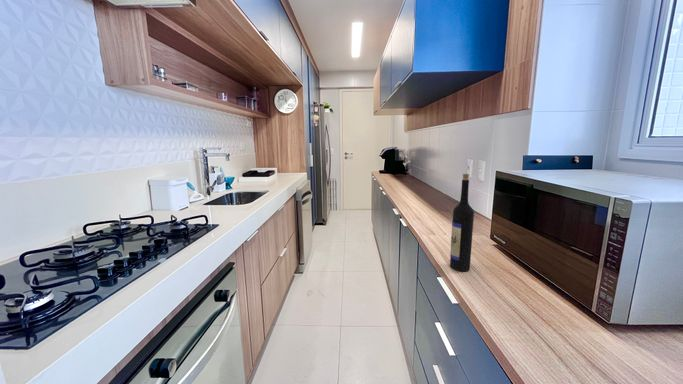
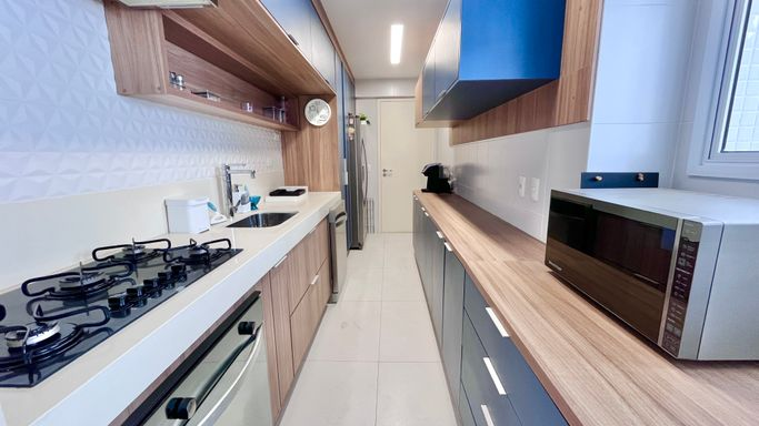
- wine bottle (462, 221)
